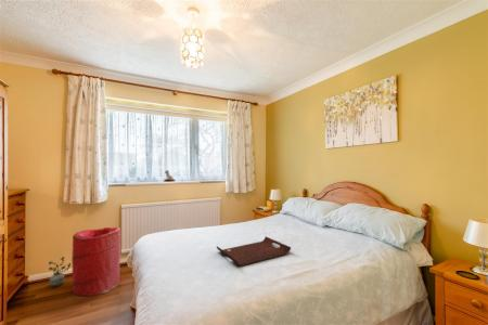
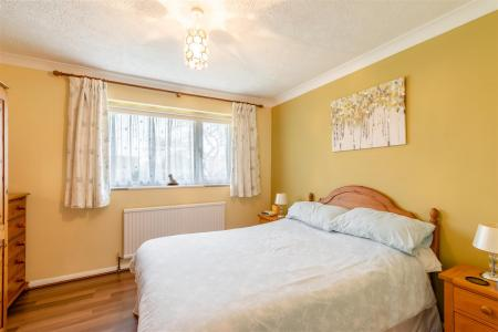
- laundry hamper (98, 257)
- potted plant (59, 271)
- serving tray (253, 249)
